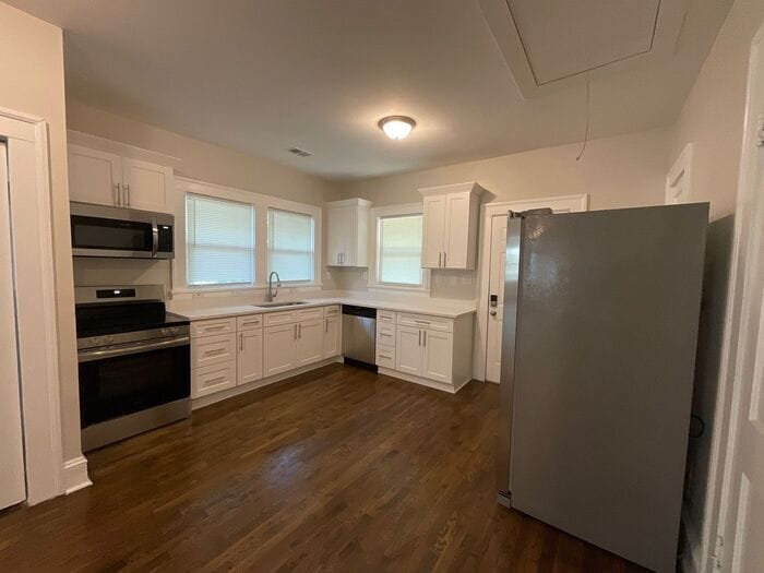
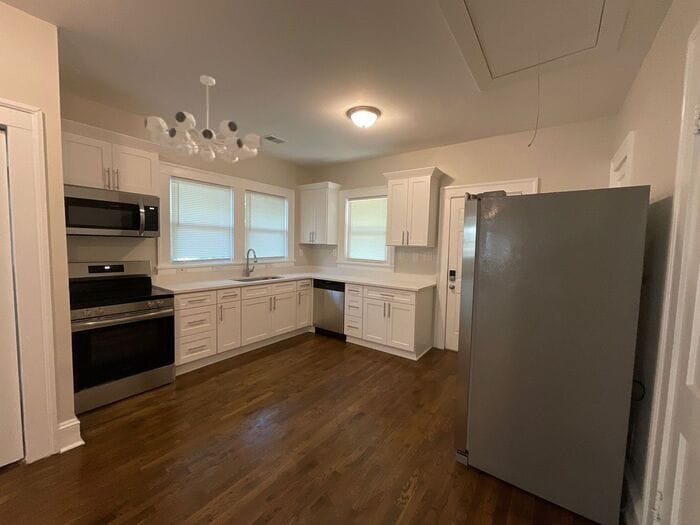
+ chandelier (207, 117)
